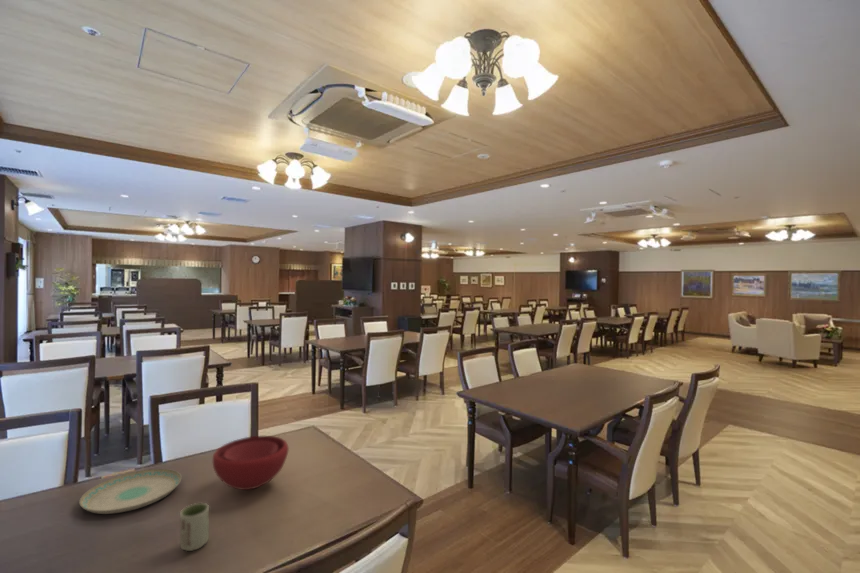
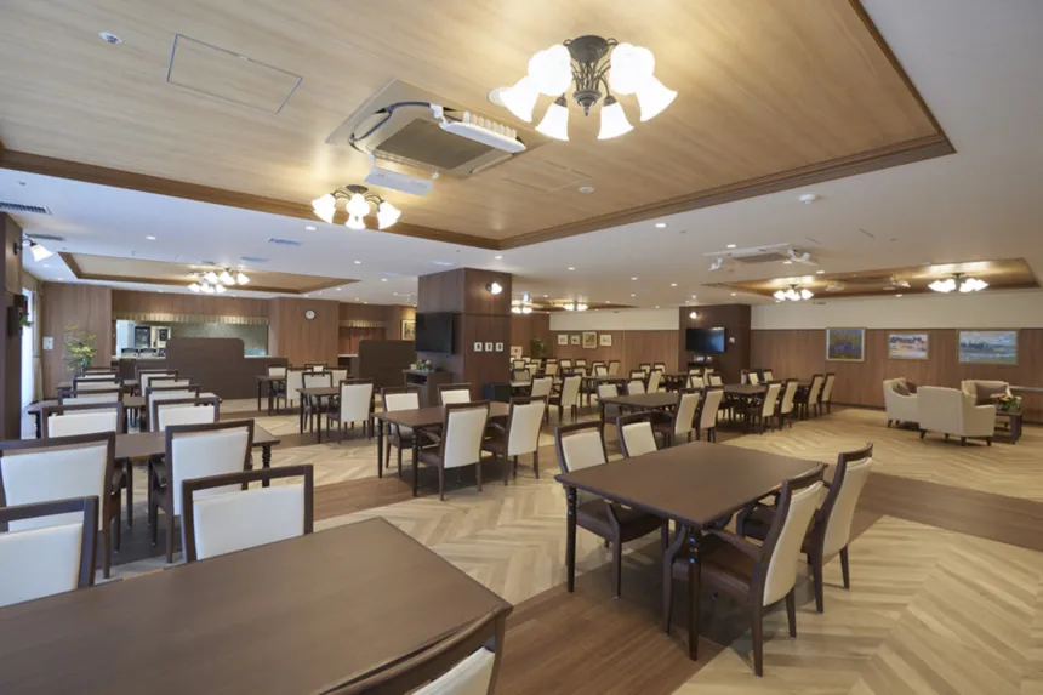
- bowl (251, 466)
- cup (194, 527)
- plate (133, 490)
